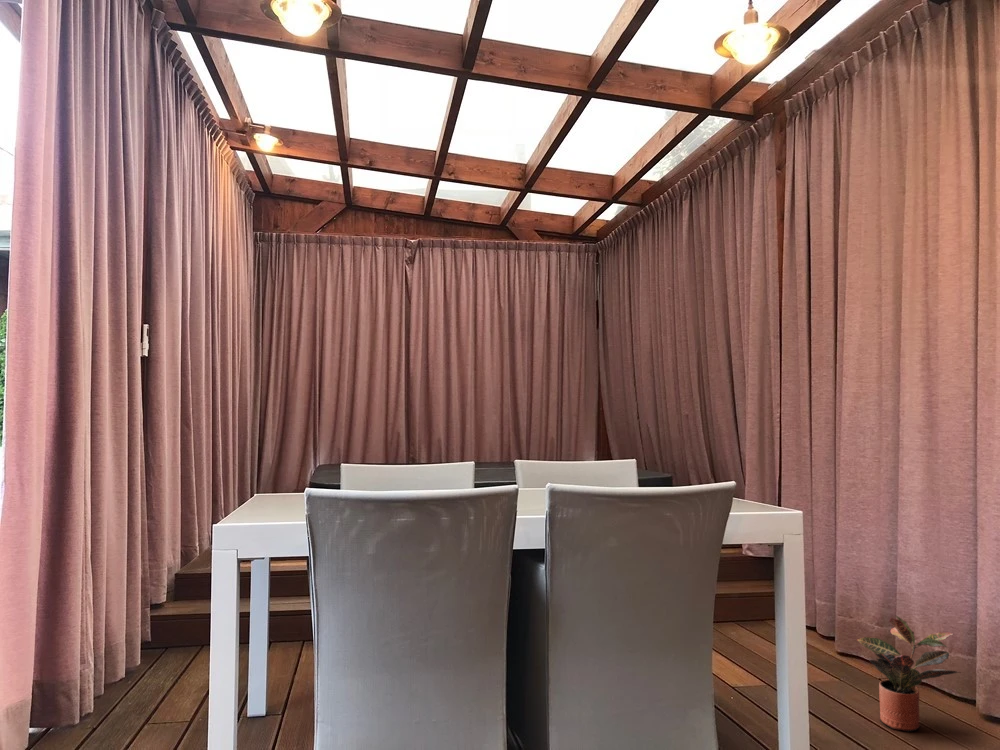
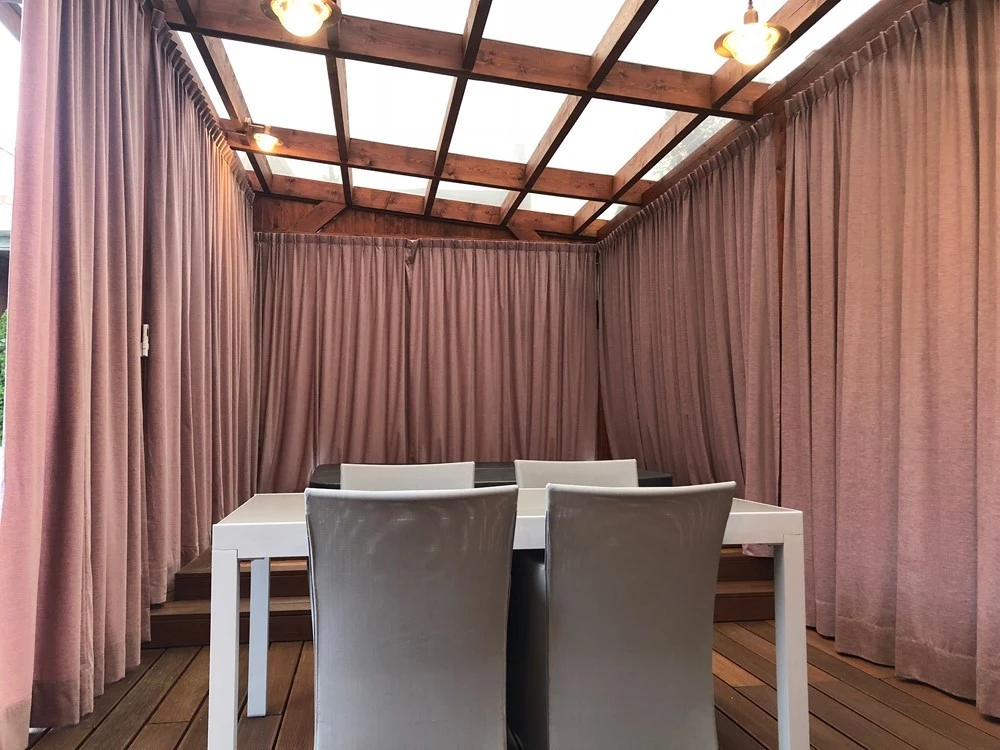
- potted plant (910, 667)
